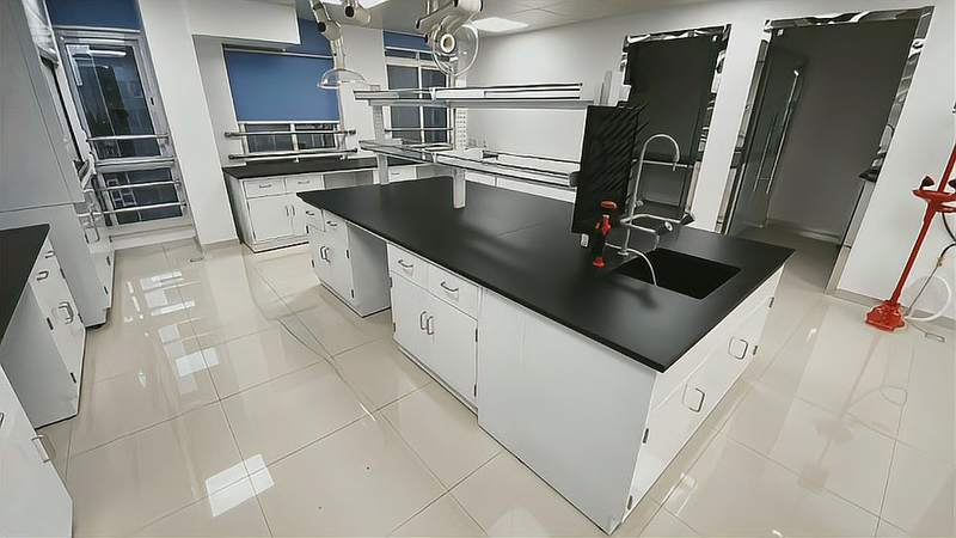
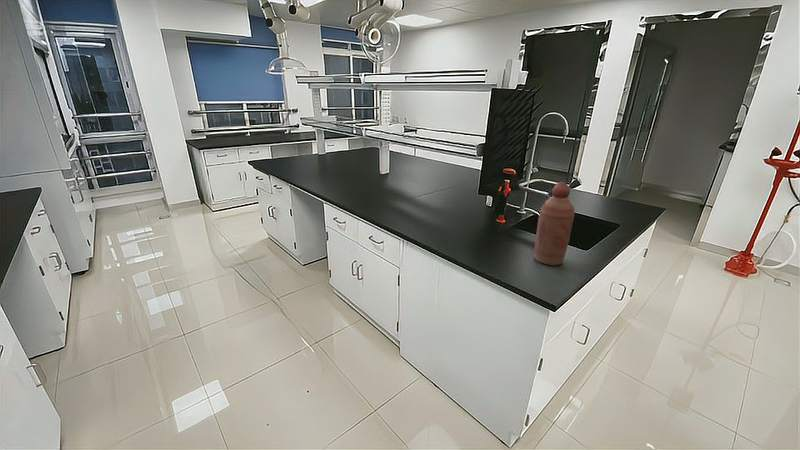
+ bottle (554, 222)
